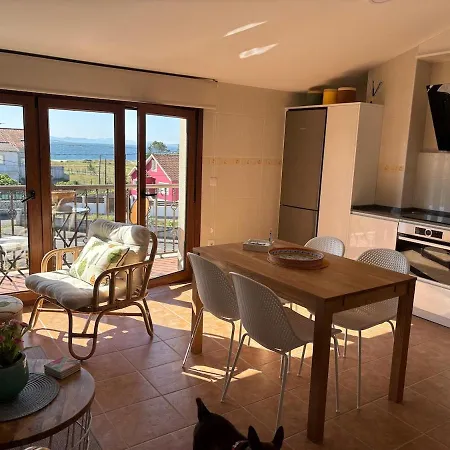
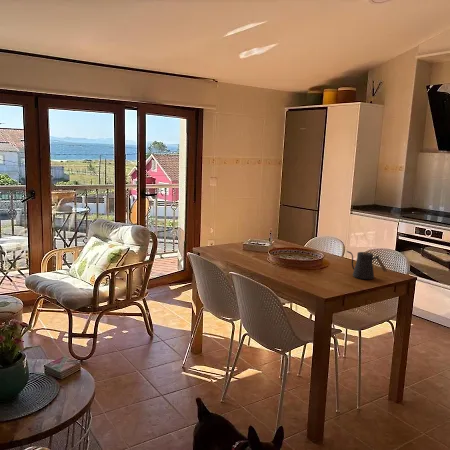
+ kettle (365, 265)
